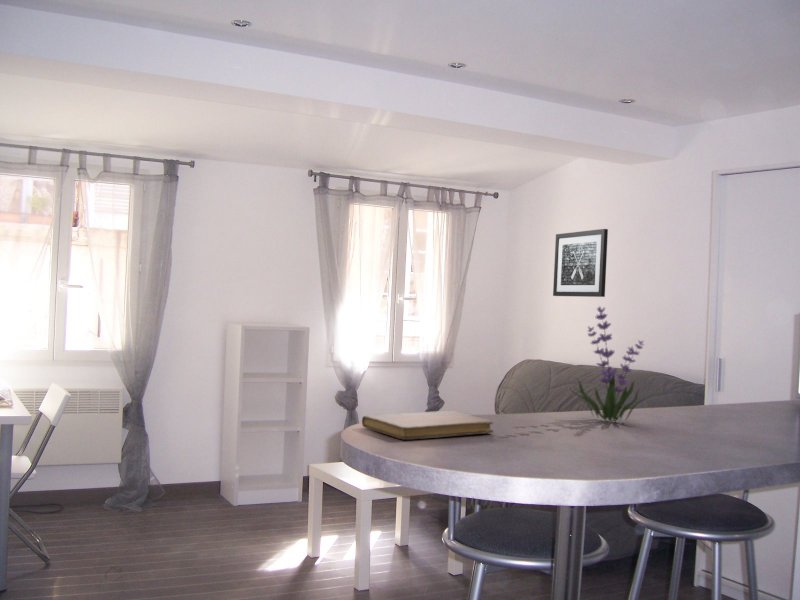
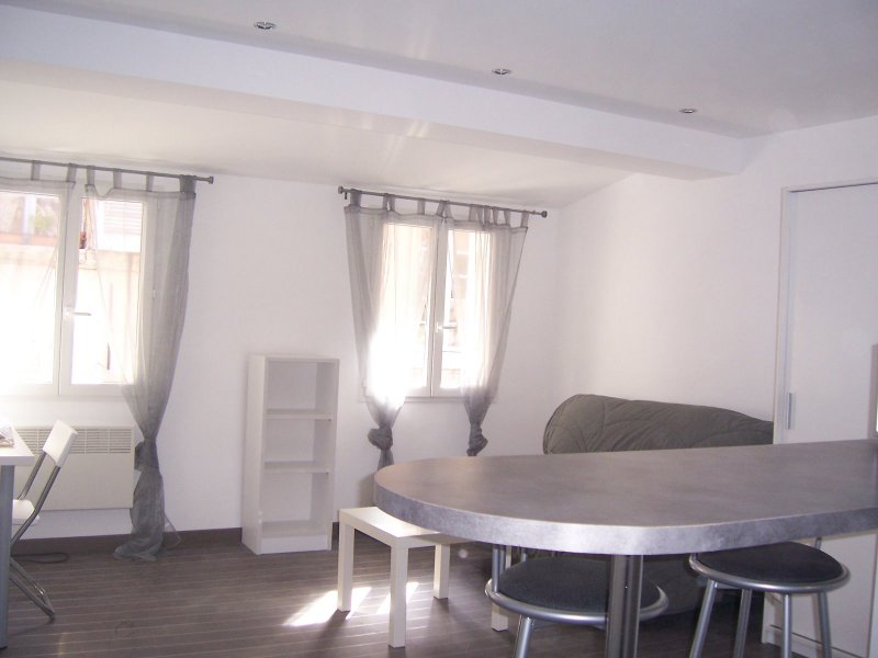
- wall art (579, 264)
- plant (610, 366)
- notebook (427, 423)
